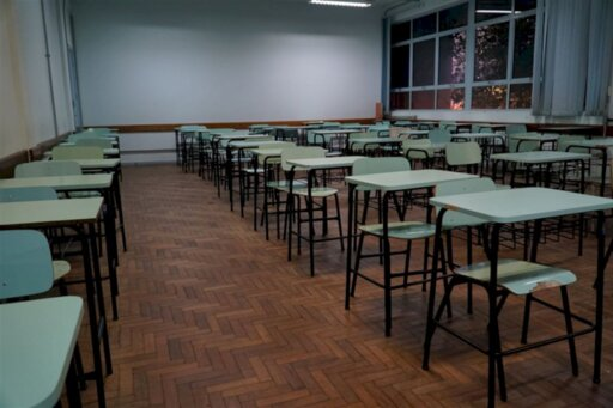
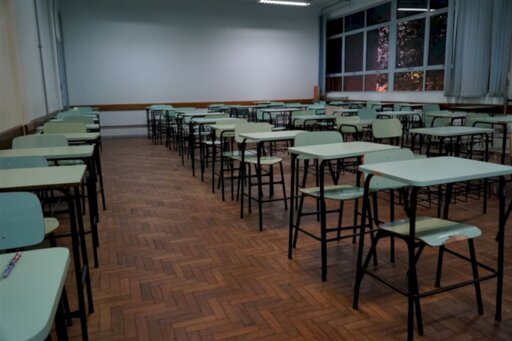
+ pen (12, 262)
